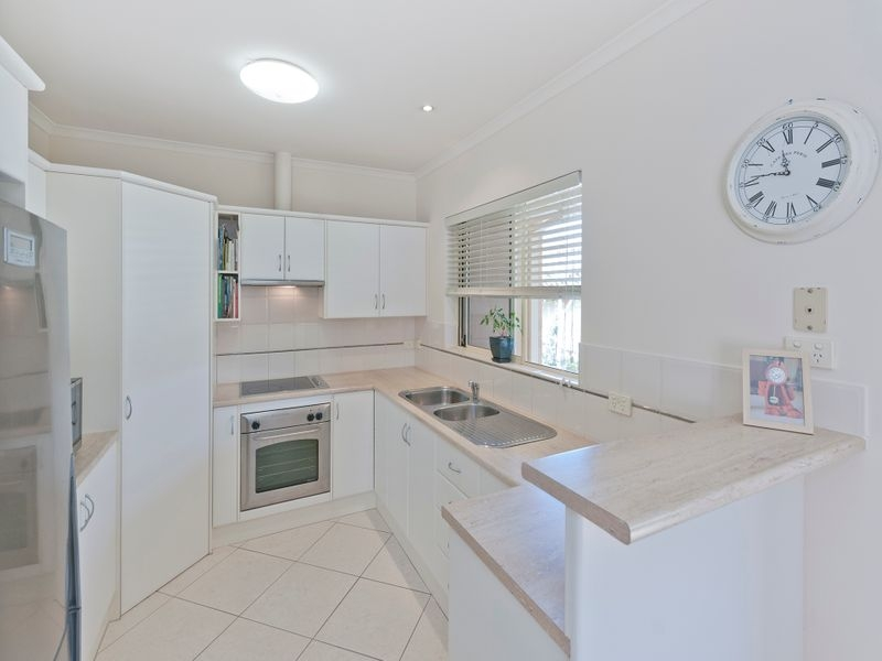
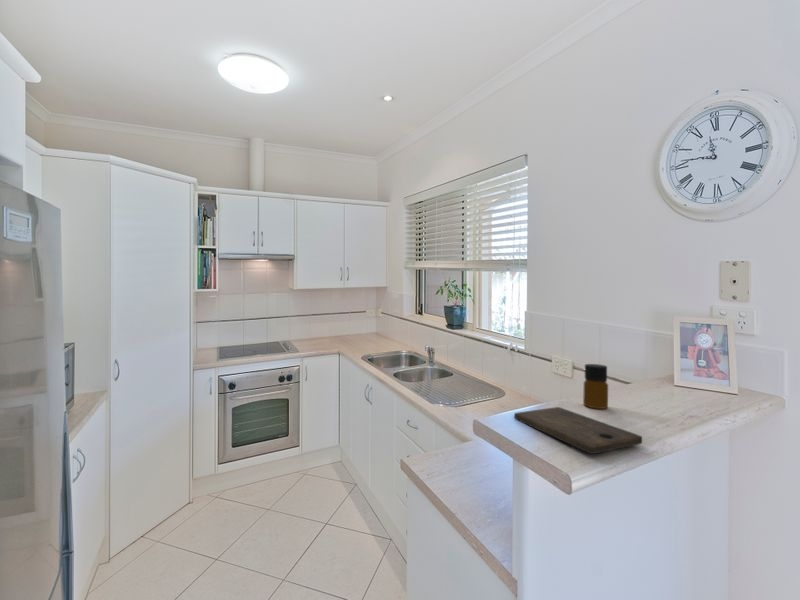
+ cutting board (572, 426)
+ bottle (595, 385)
